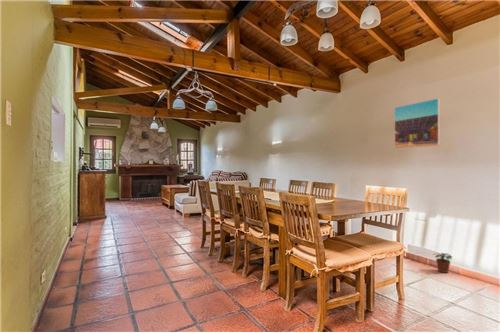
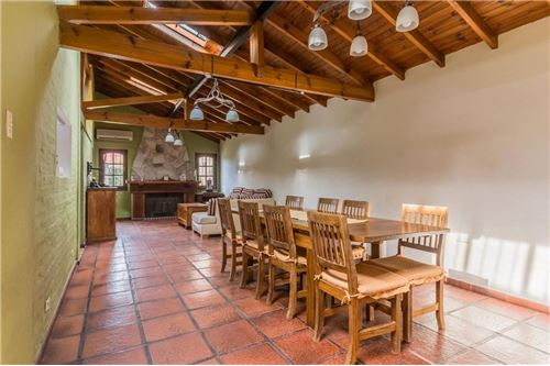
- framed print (415, 125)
- potted plant (443, 262)
